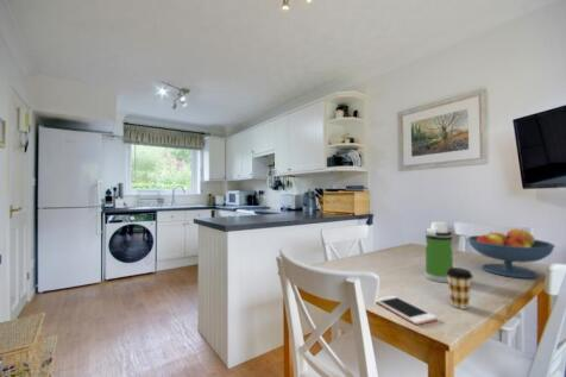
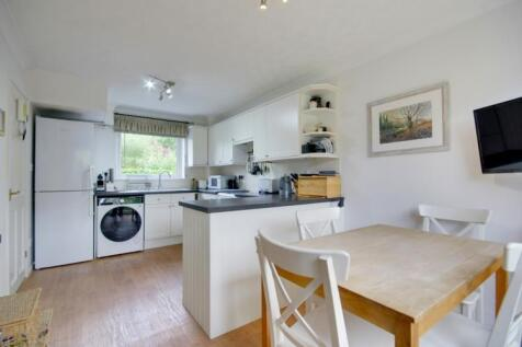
- cell phone (403, 308)
- coffee cup (459, 288)
- fruit bowl (508, 250)
- water bottle (439, 250)
